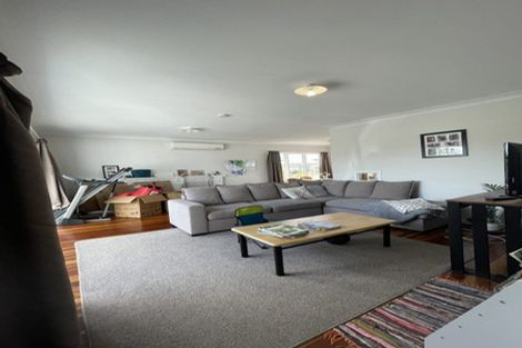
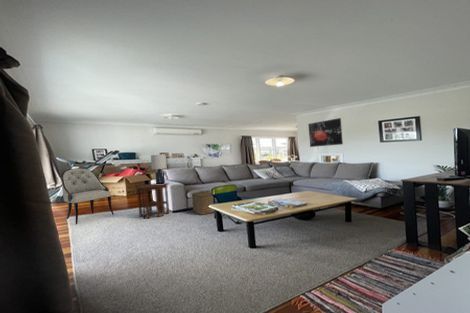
+ armchair (85, 192)
+ wall art (324, 133)
+ storage bin (207, 201)
+ lamp (159, 169)
+ side table (153, 202)
